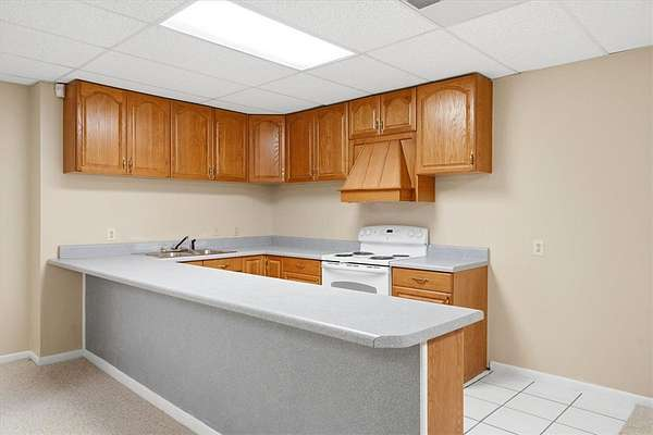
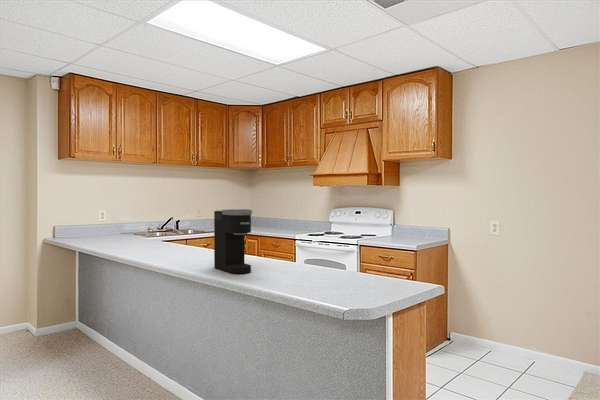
+ coffee maker (232, 239)
